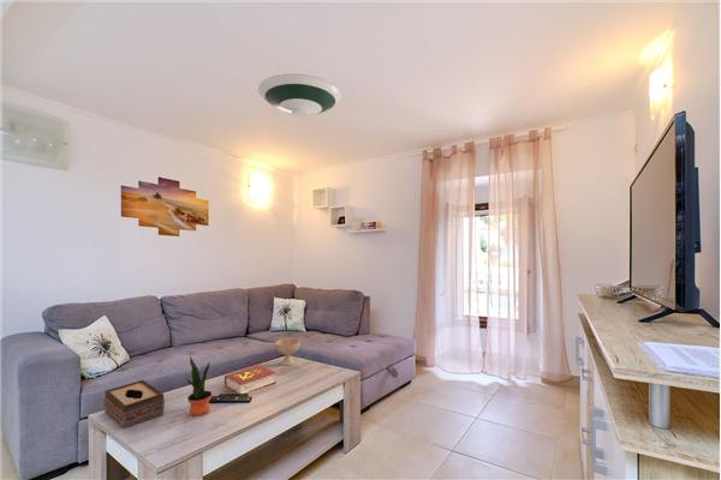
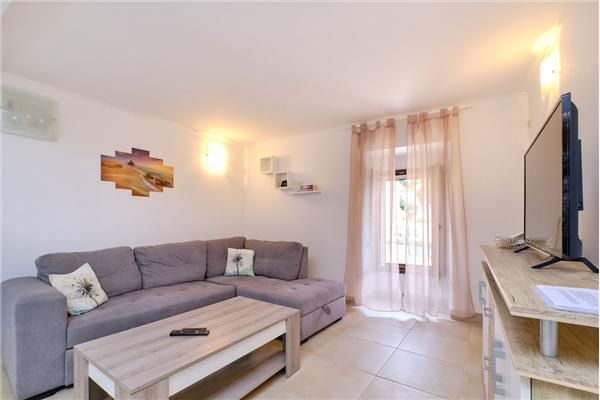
- tissue box (133, 402)
- bowl (287, 352)
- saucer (300, 104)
- book (250, 378)
- potted plant (196, 384)
